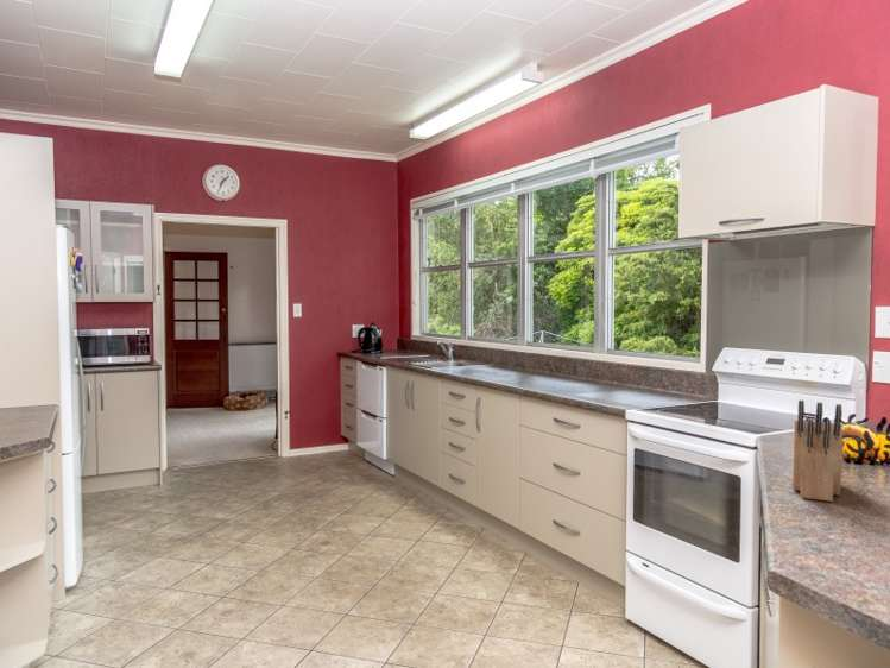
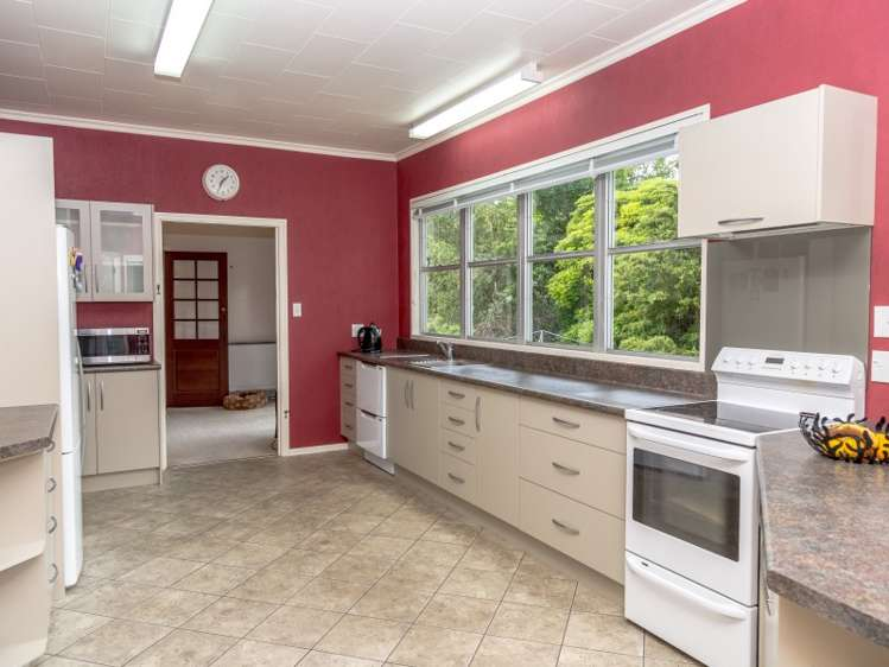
- knife block (816, 443)
